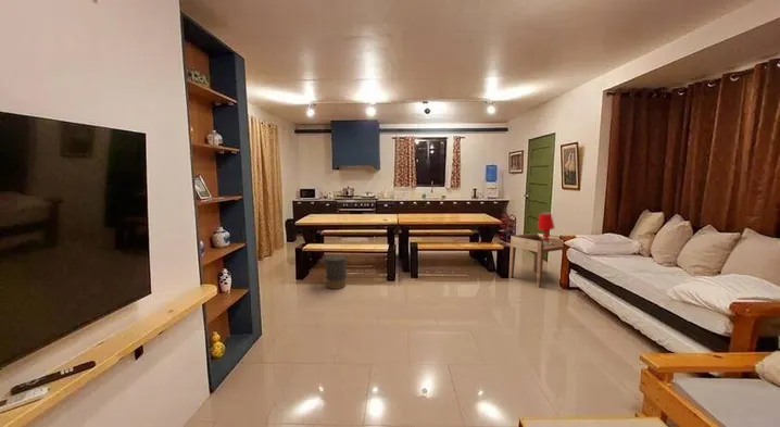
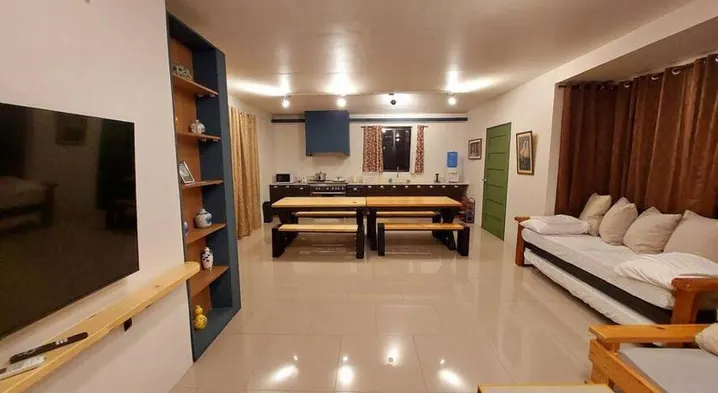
- trash can (332, 271)
- table lamp (548, 228)
- side table (538, 258)
